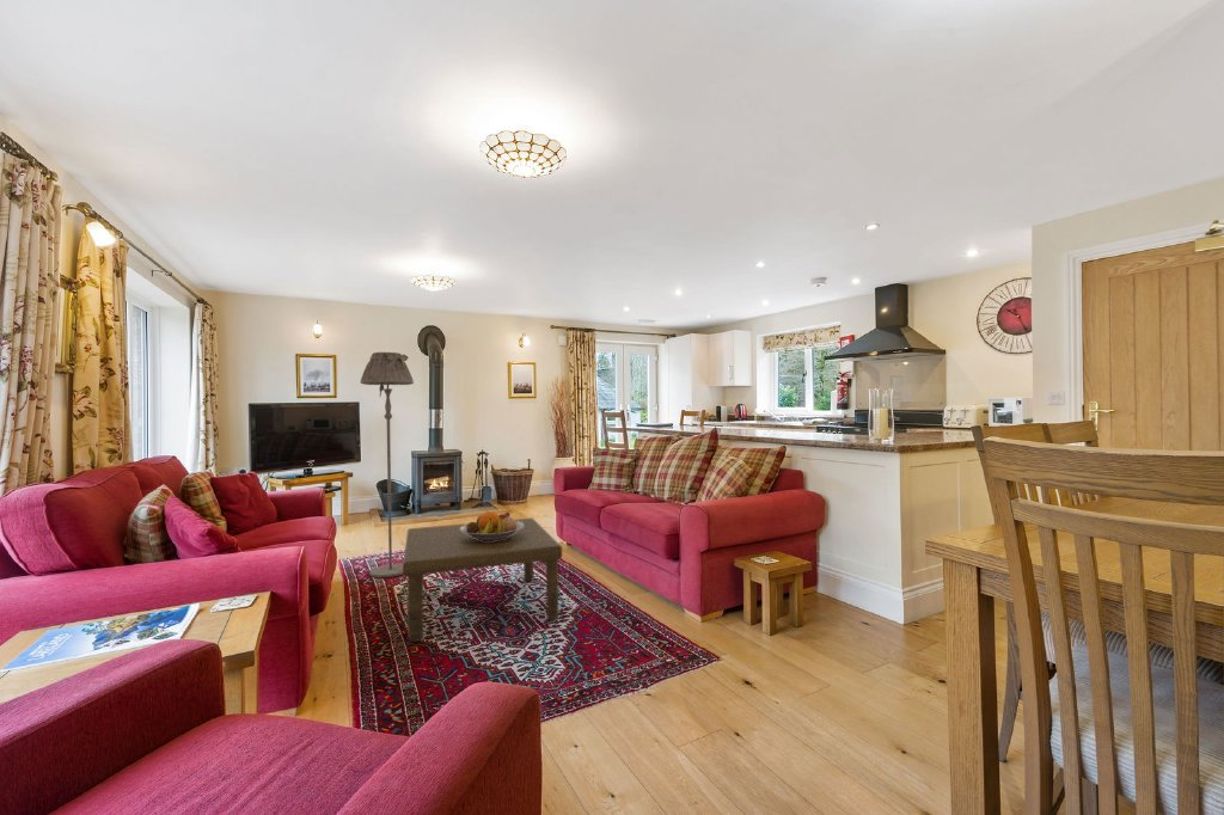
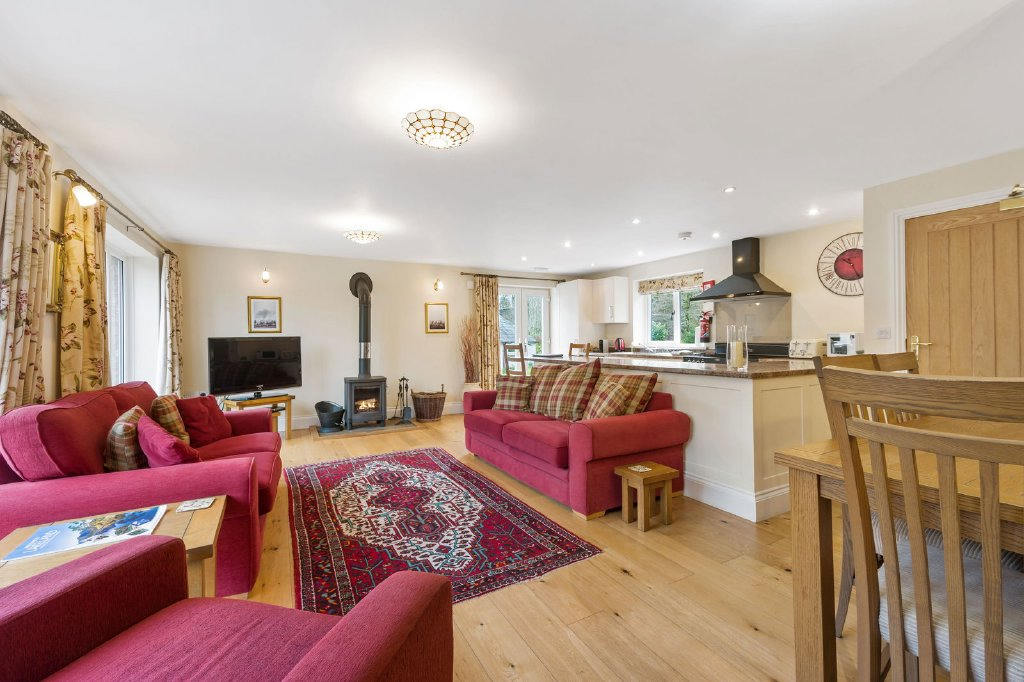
- fruit bowl (491, 523)
- floor lamp (388, 461)
- coffee table (477, 568)
